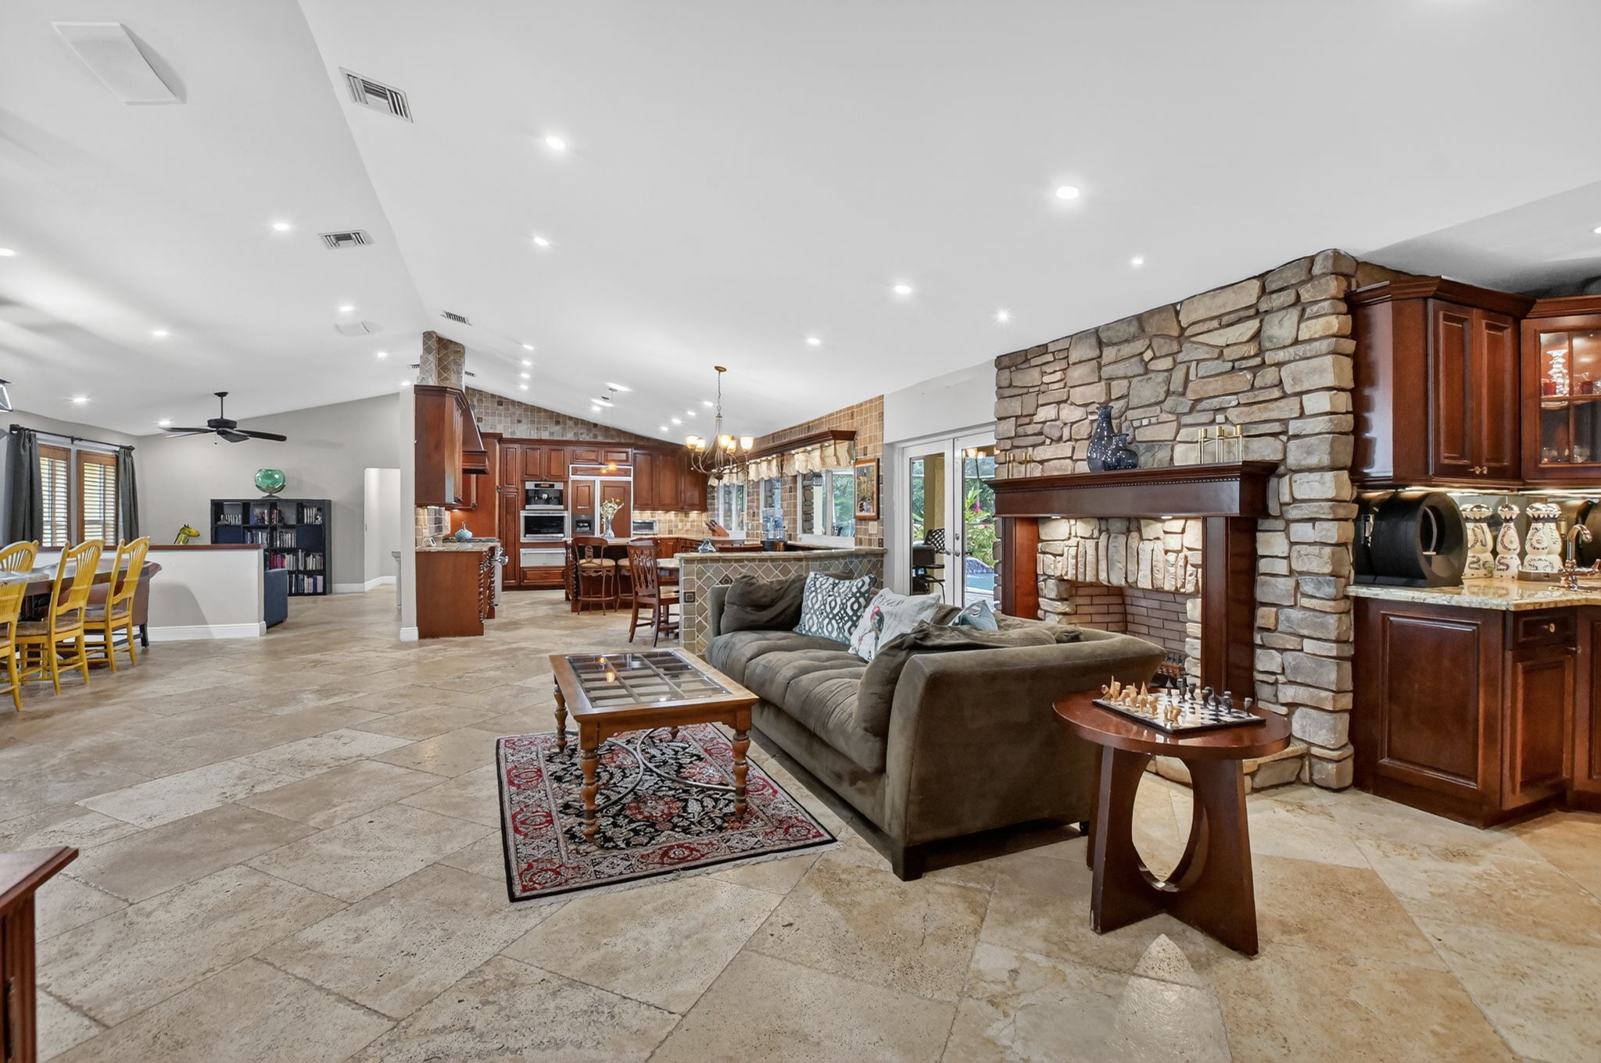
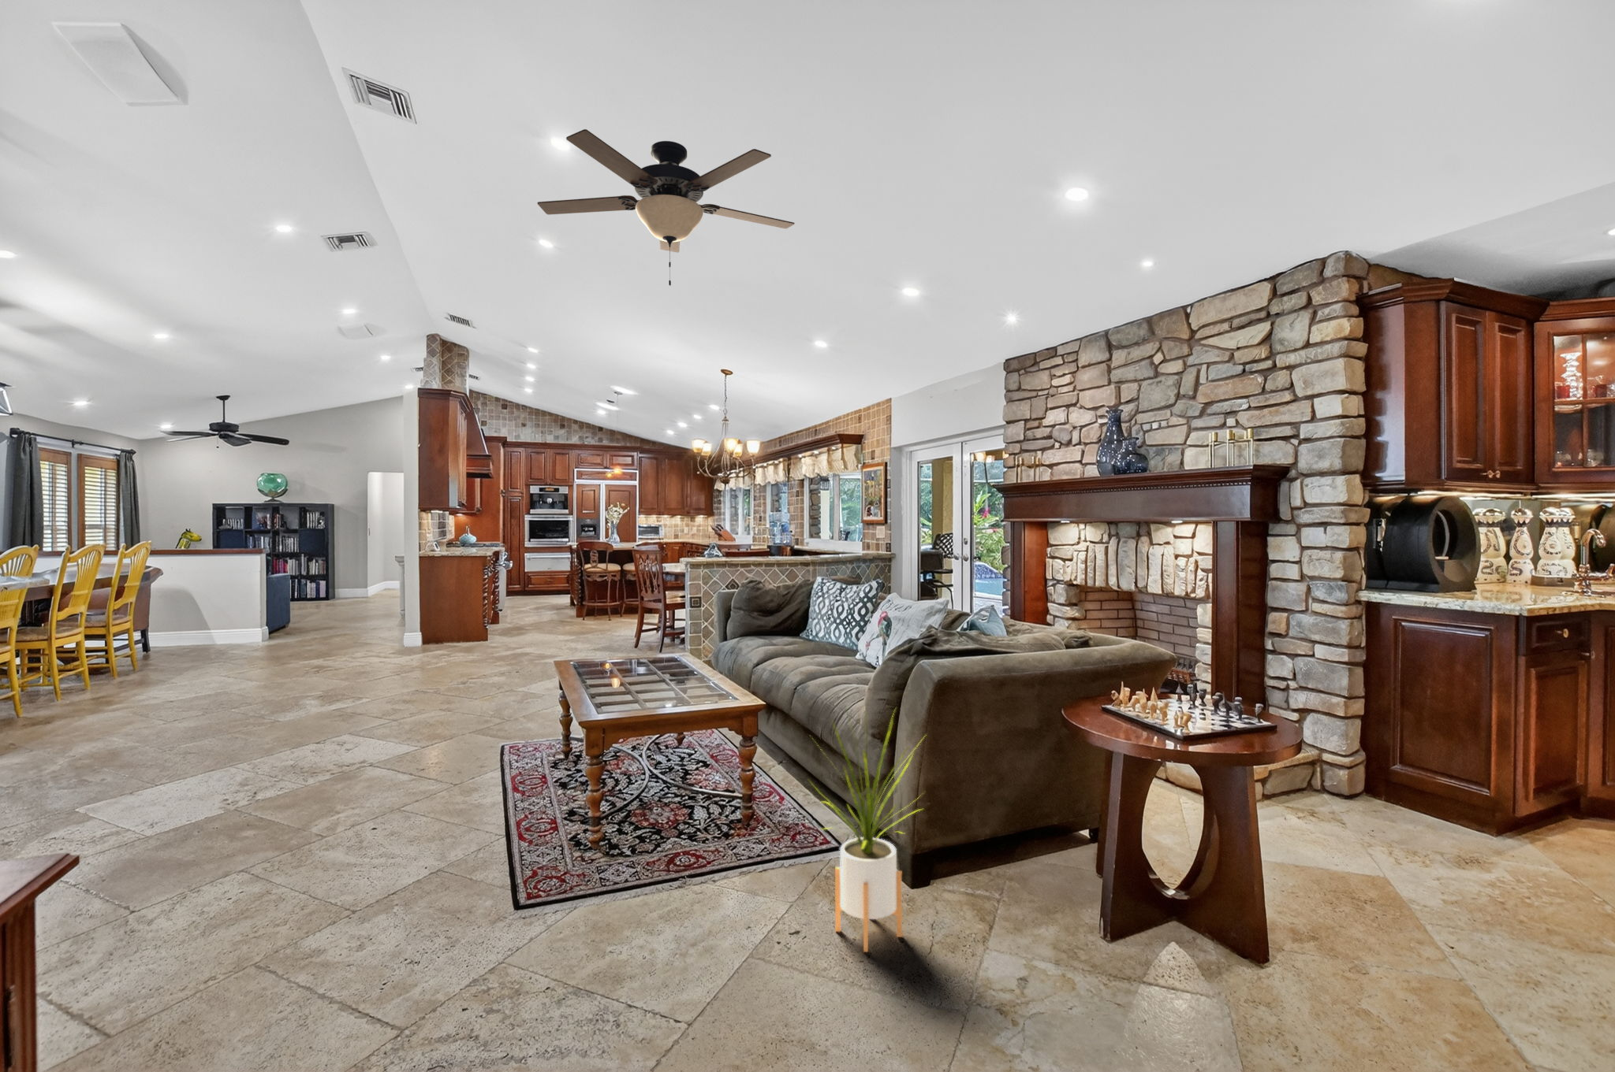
+ house plant (866, 823)
+ ceiling fan (669, 220)
